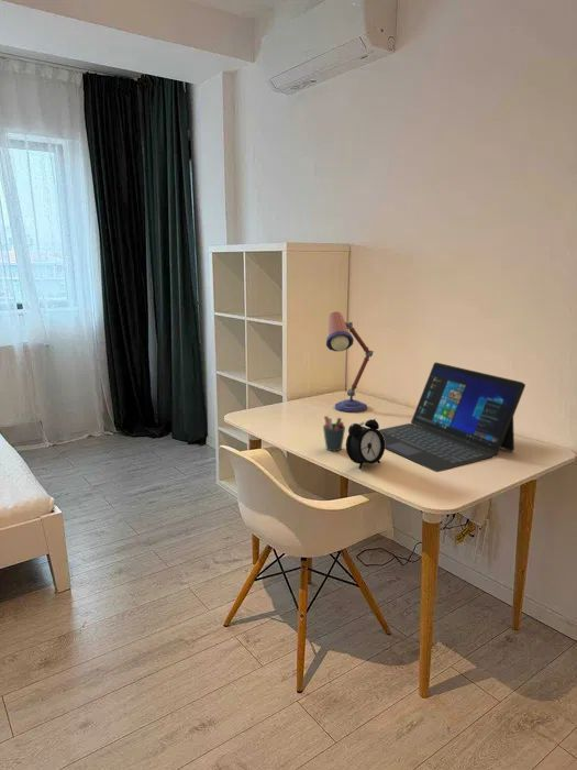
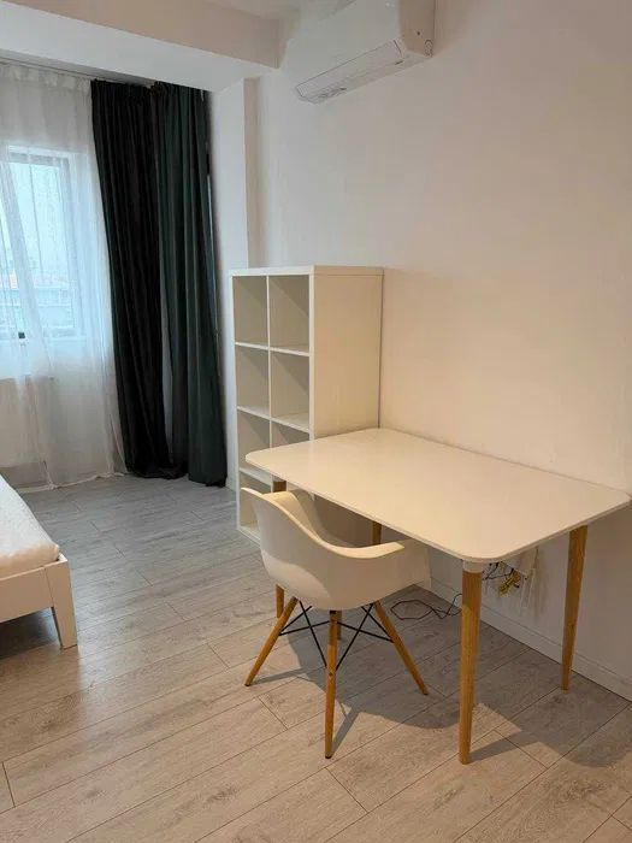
- laptop (436, 410)
- alarm clock (366, 443)
- pen holder (333, 431)
- desk lamp (360, 366)
